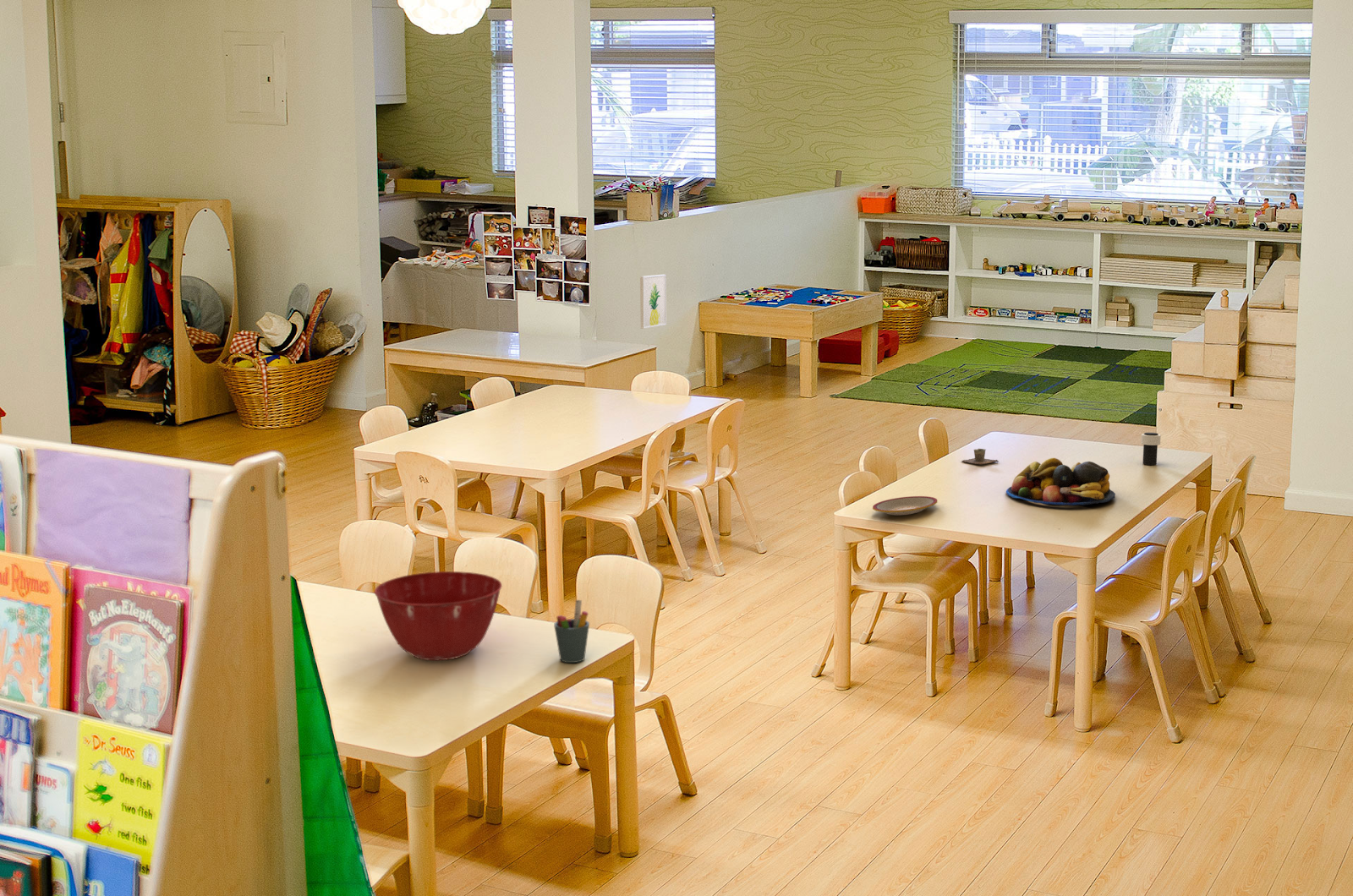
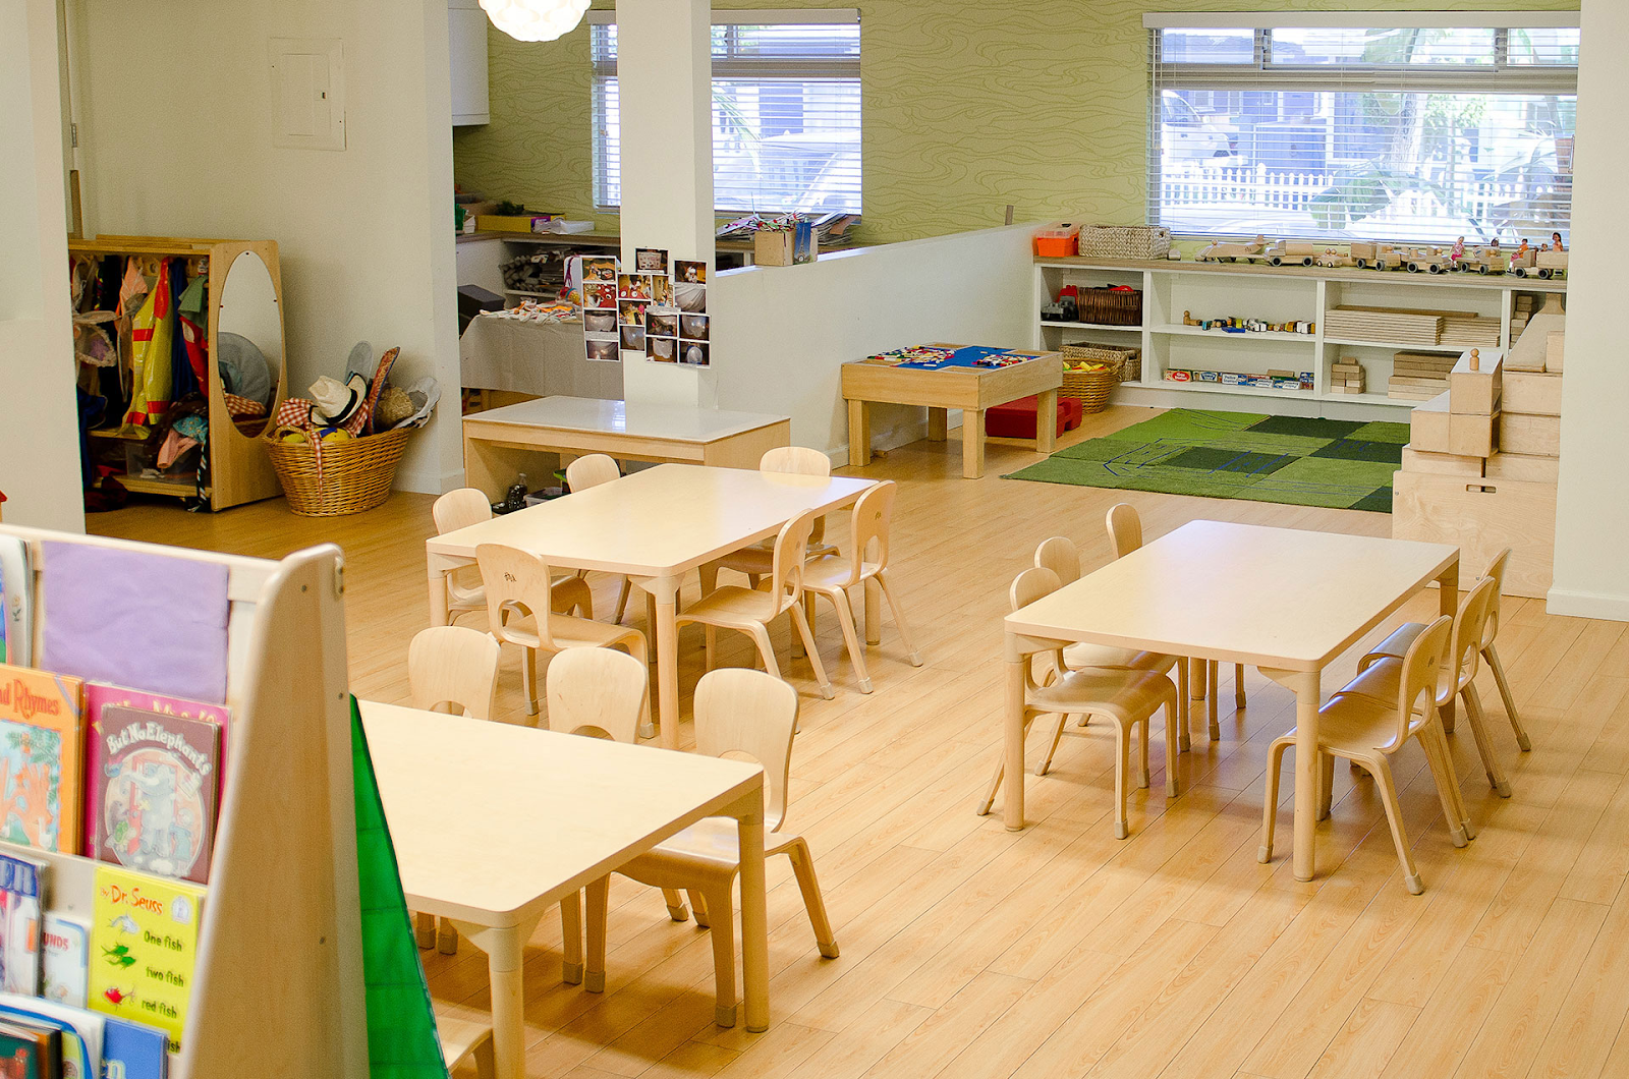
- mixing bowl (440, 619)
- fruit bowl (1060, 476)
- cup (979, 455)
- wall art (653, 301)
- pen holder (572, 631)
- plate (905, 507)
- cup (1150, 448)
